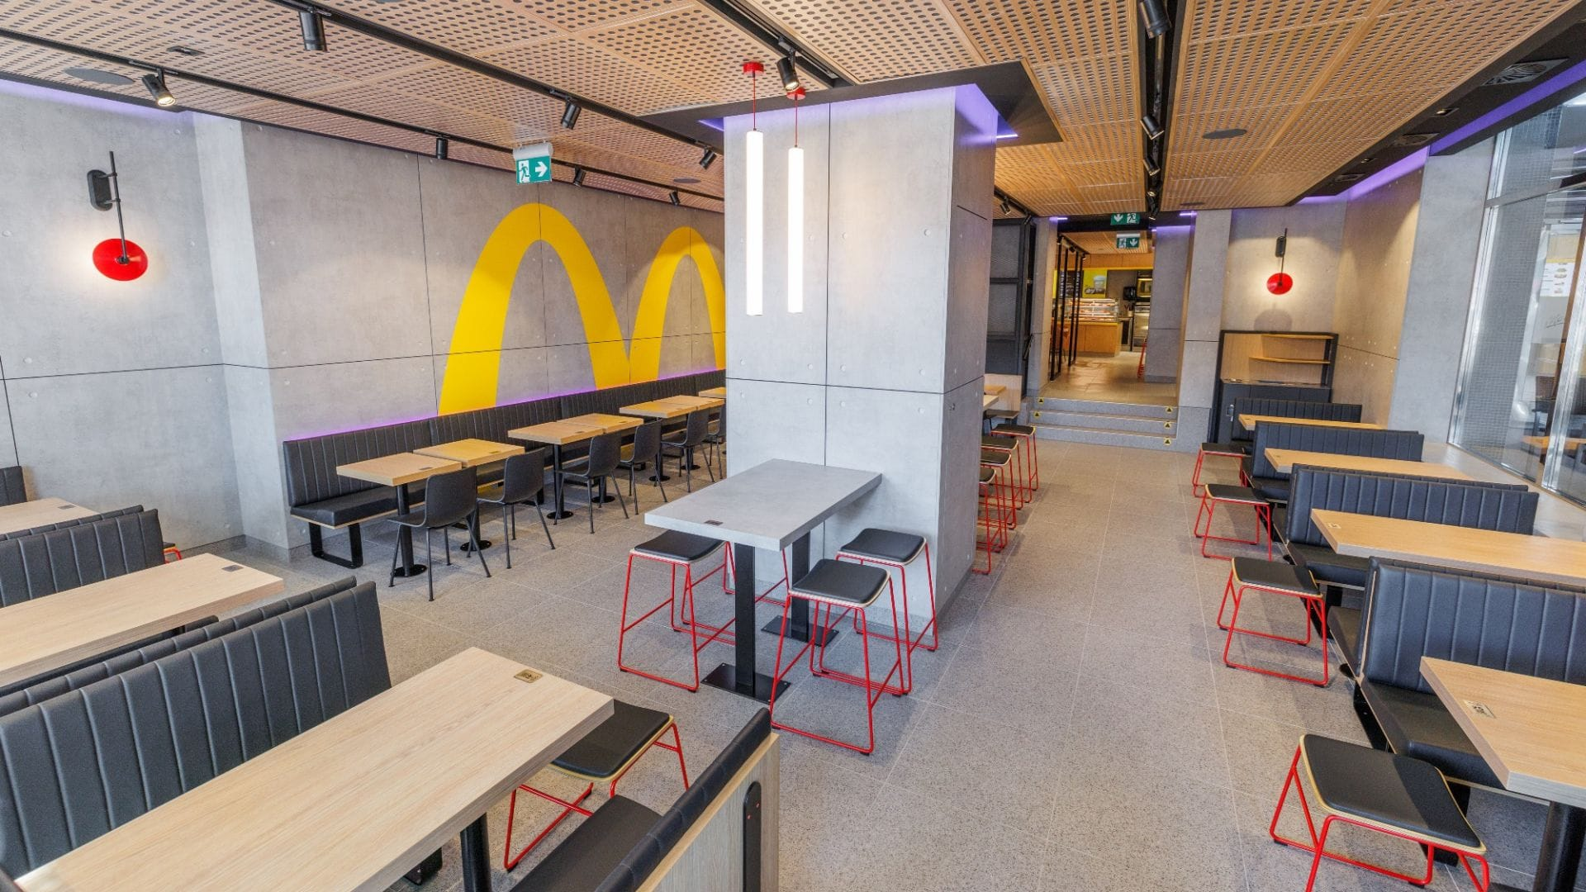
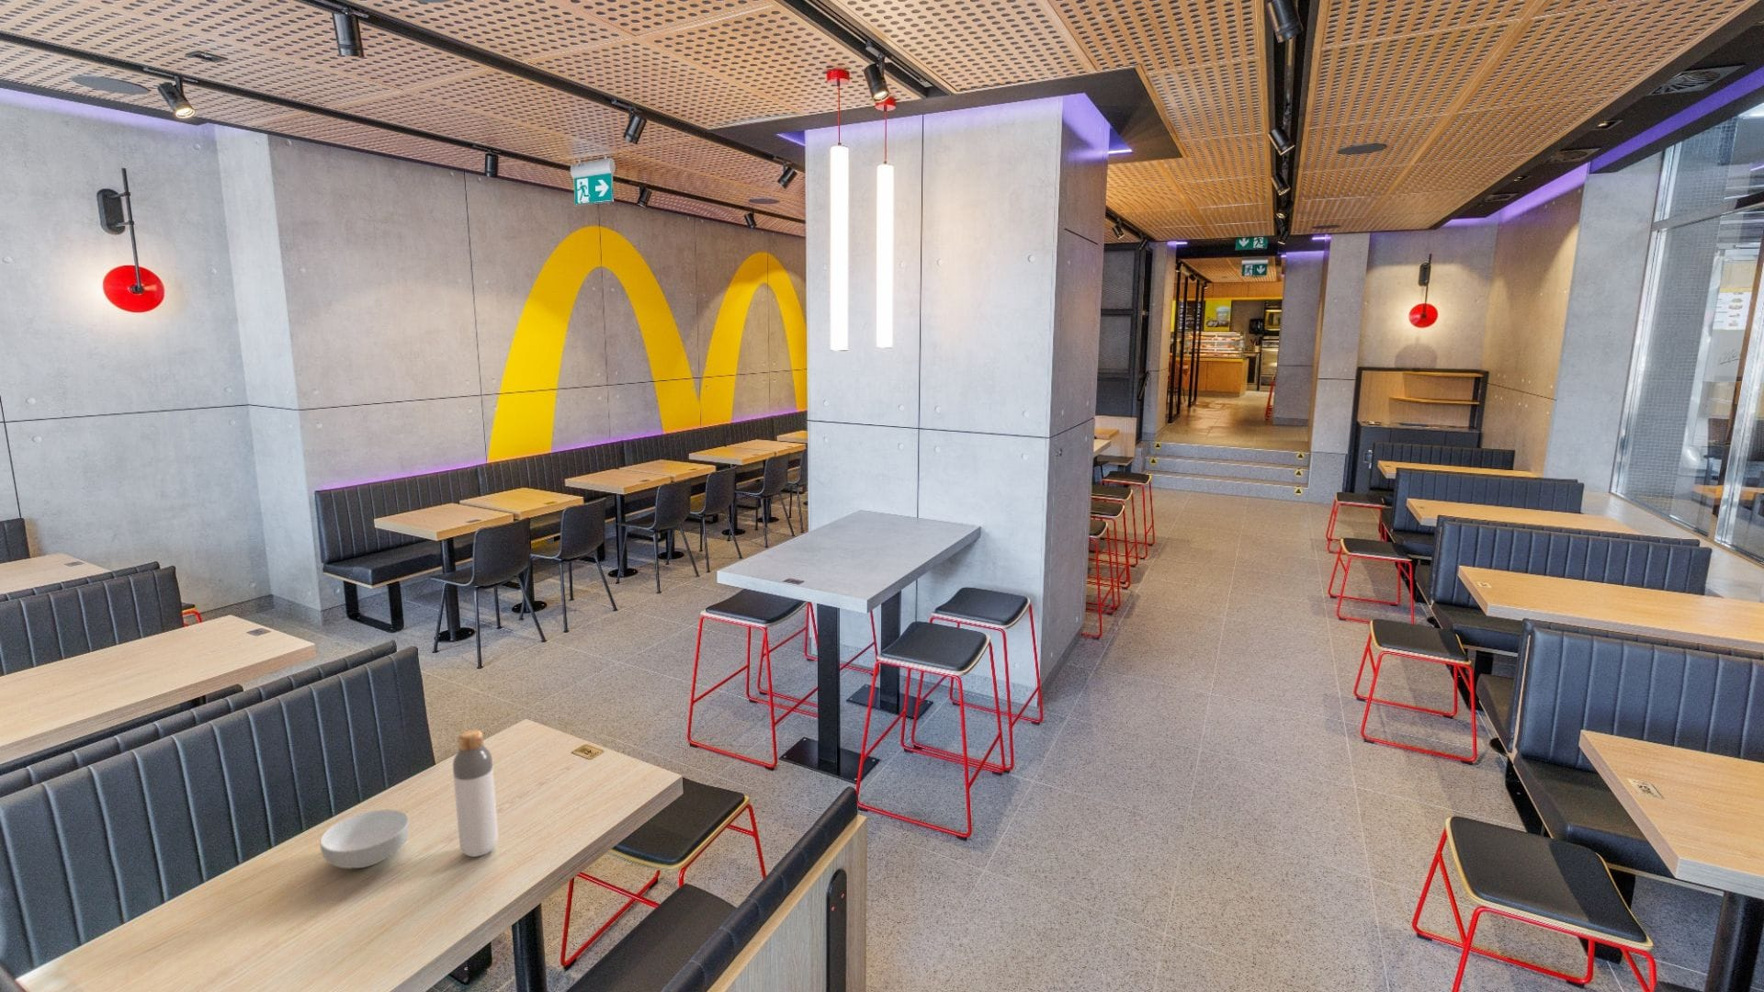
+ cereal bowl (367, 842)
+ bottle (475, 792)
